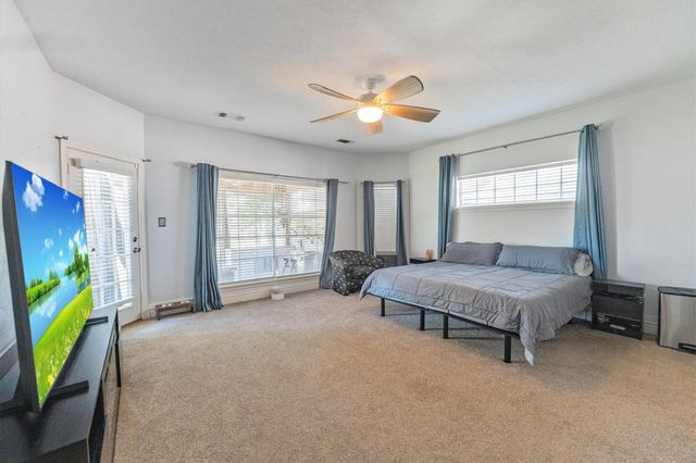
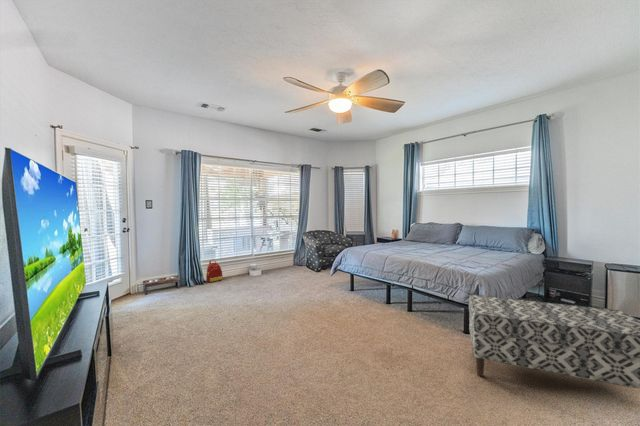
+ bench (548, 344)
+ backpack (213, 270)
